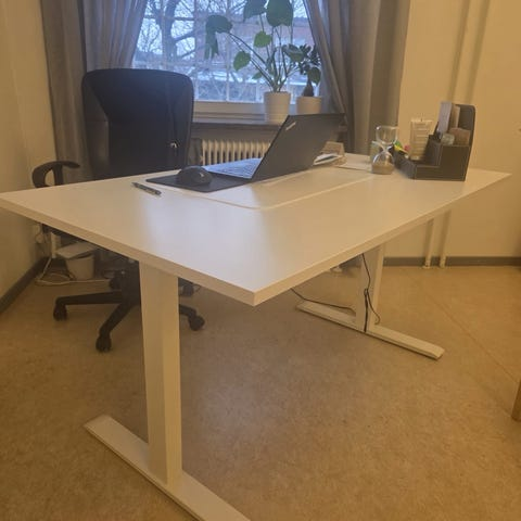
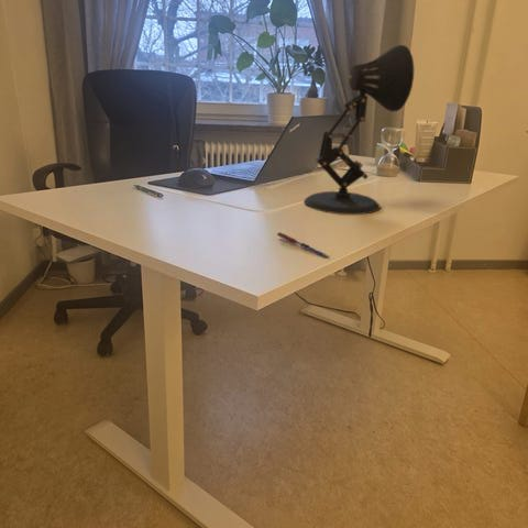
+ desk lamp (352, 128)
+ pen (301, 243)
